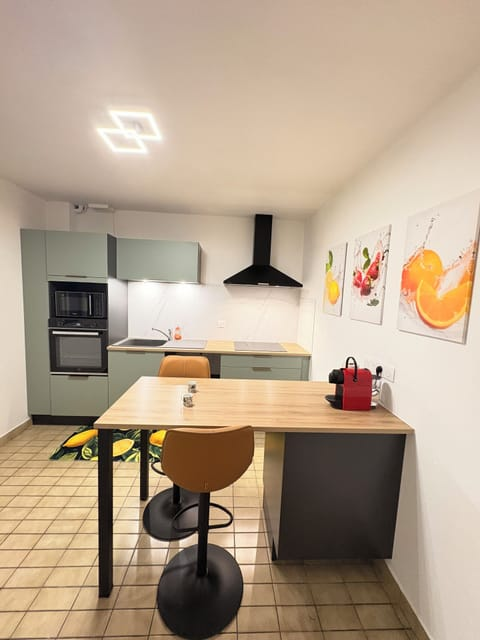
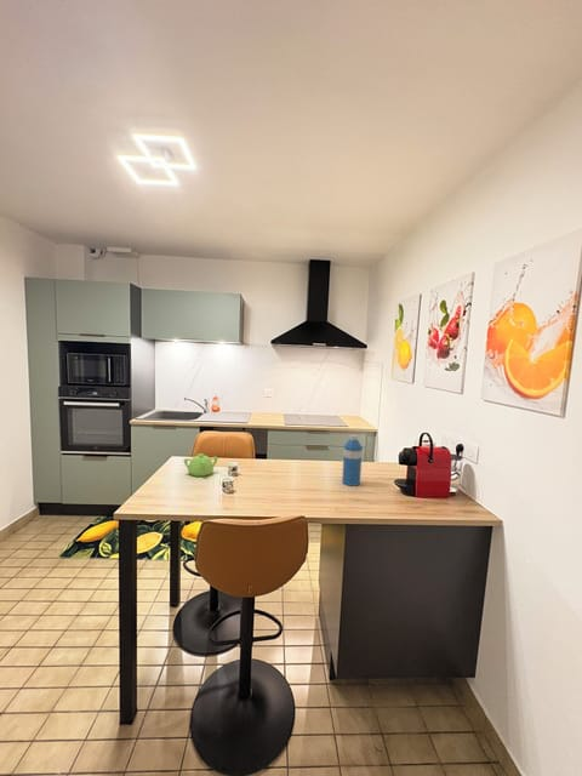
+ teapot (200, 463)
+ water bottle (352, 458)
